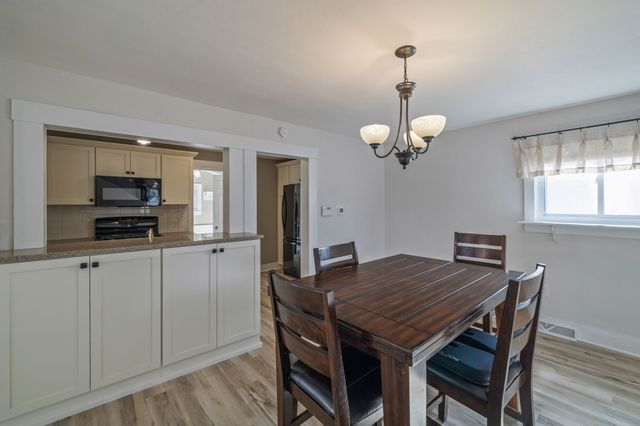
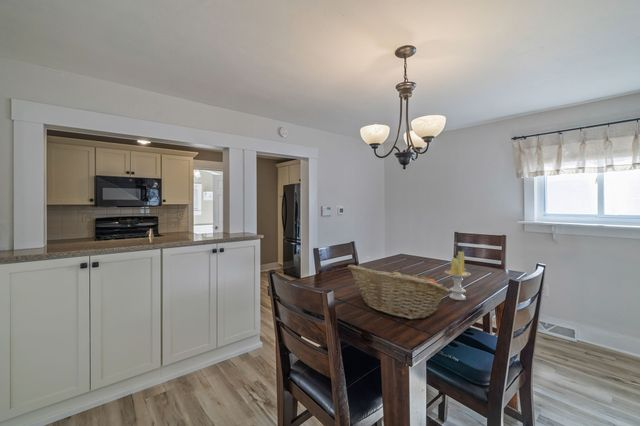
+ fruit basket (394, 285)
+ candle (457, 274)
